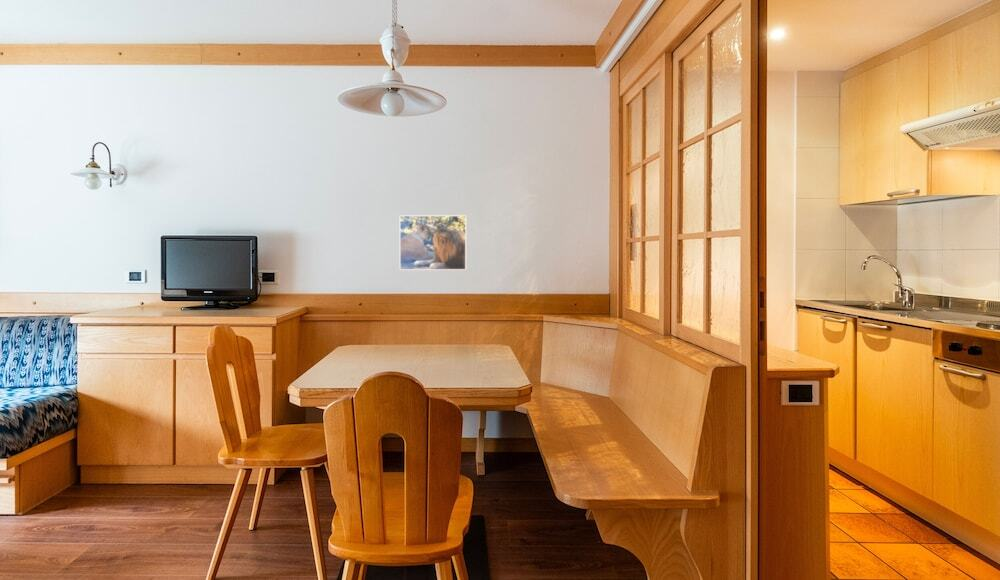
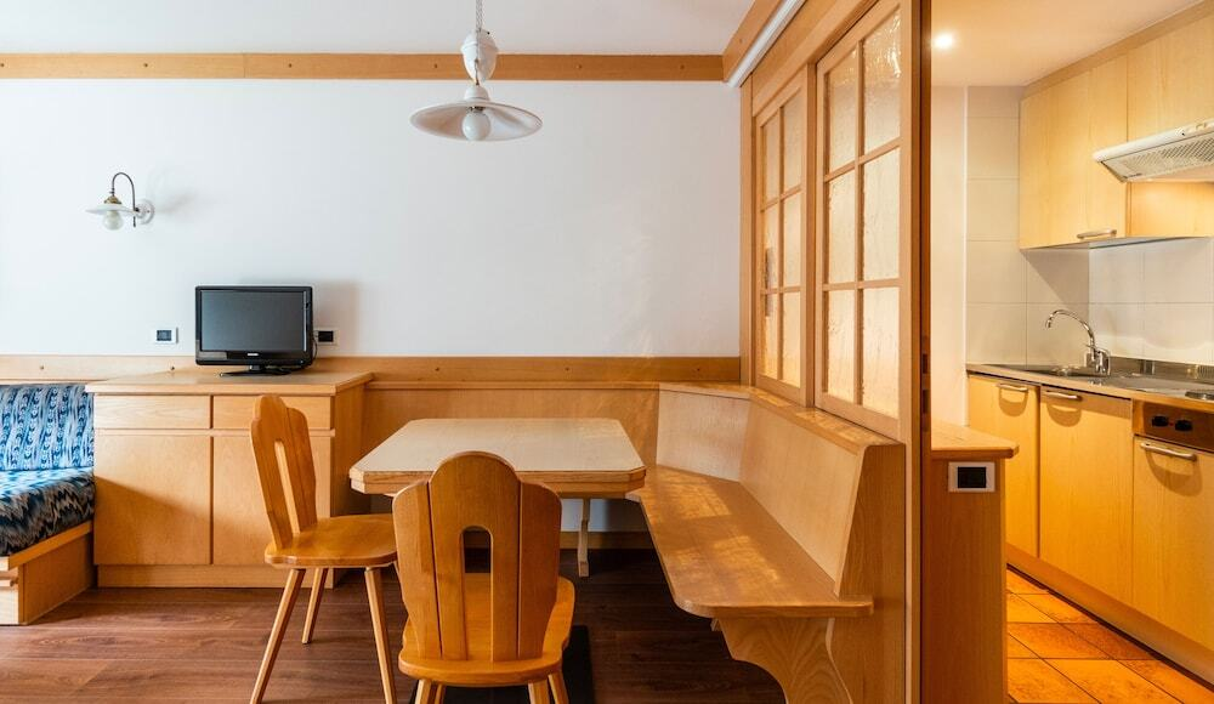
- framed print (433, 242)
